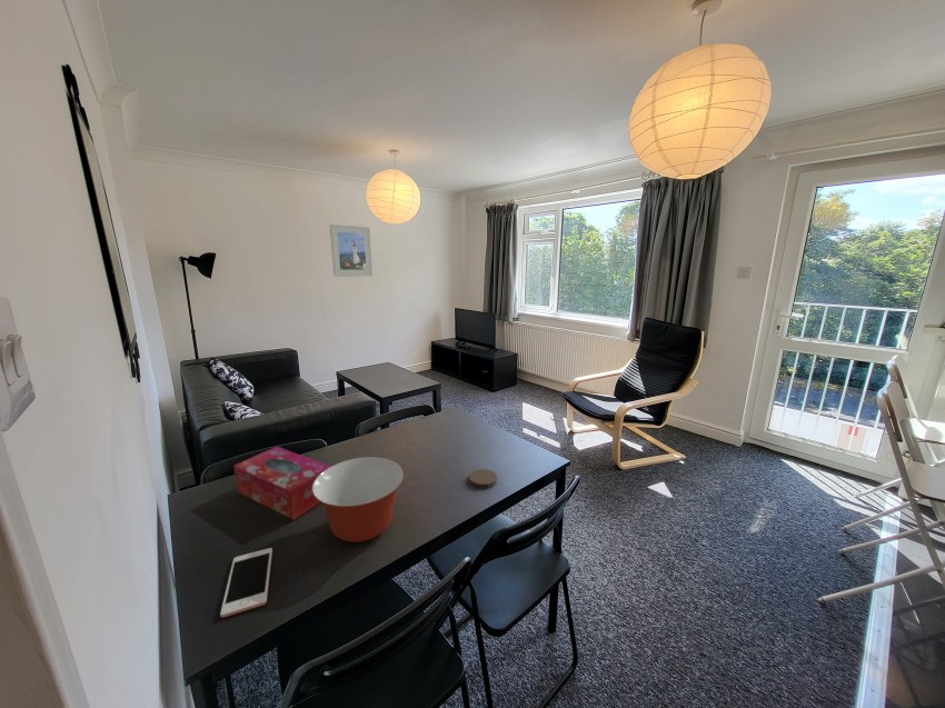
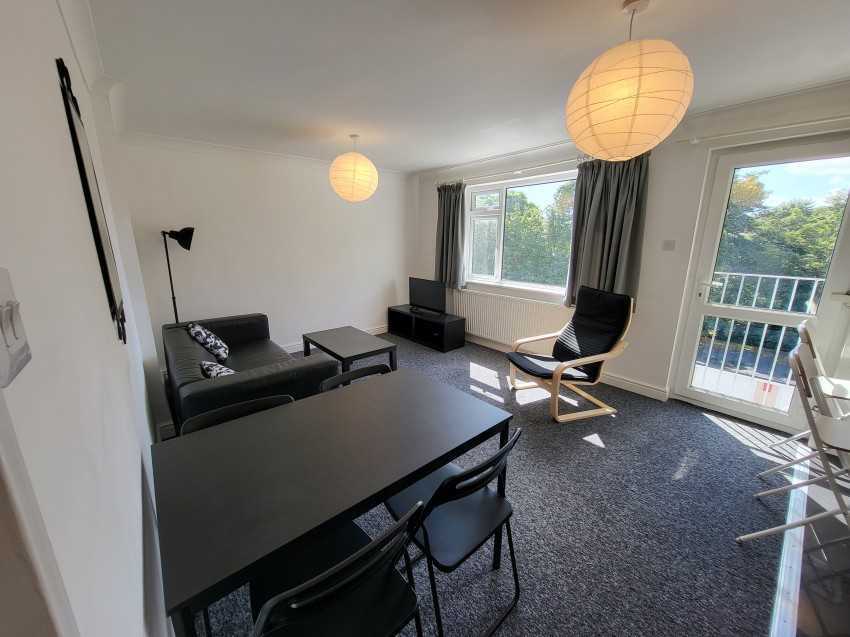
- coaster (483, 478)
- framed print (351, 251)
- cell phone (249, 579)
- mixing bowl (360, 502)
- tissue box (284, 479)
